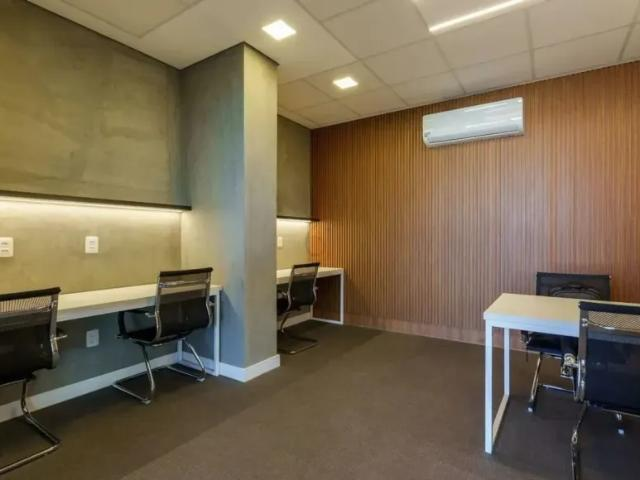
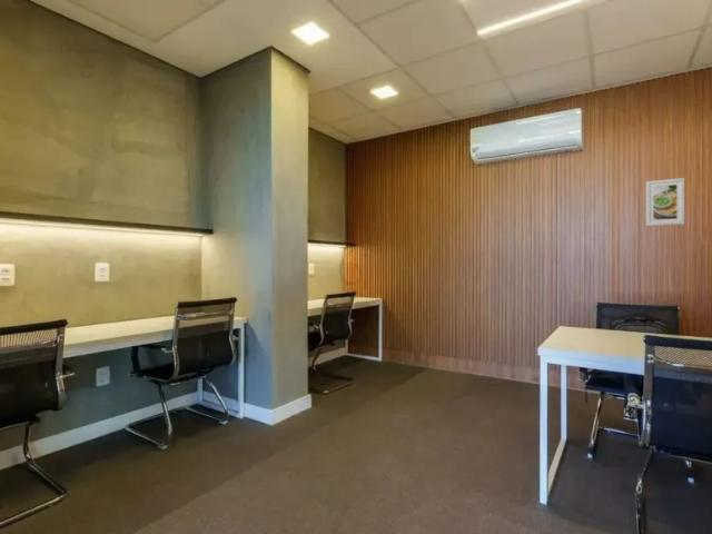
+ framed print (664, 202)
